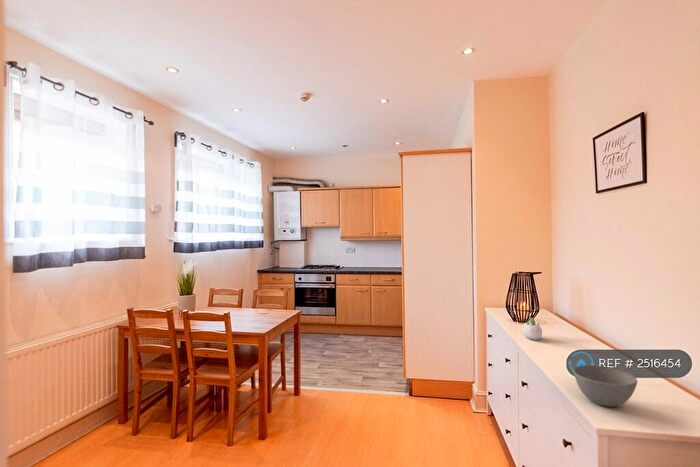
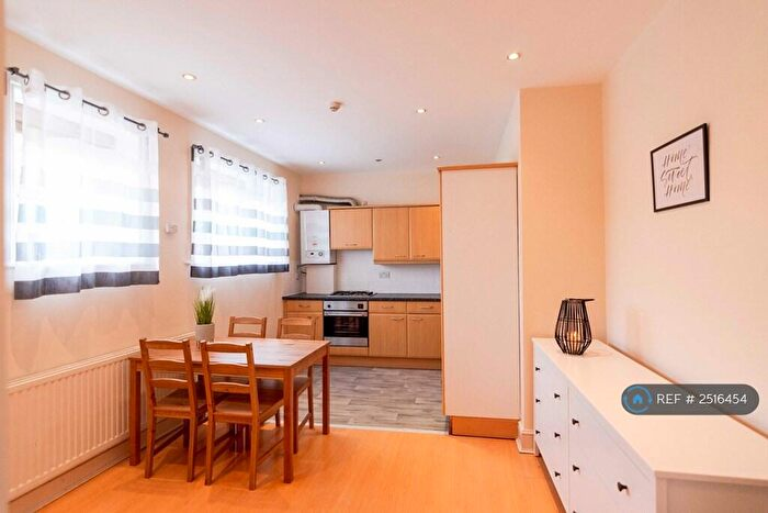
- succulent planter (532, 328)
- bowl (604, 388)
